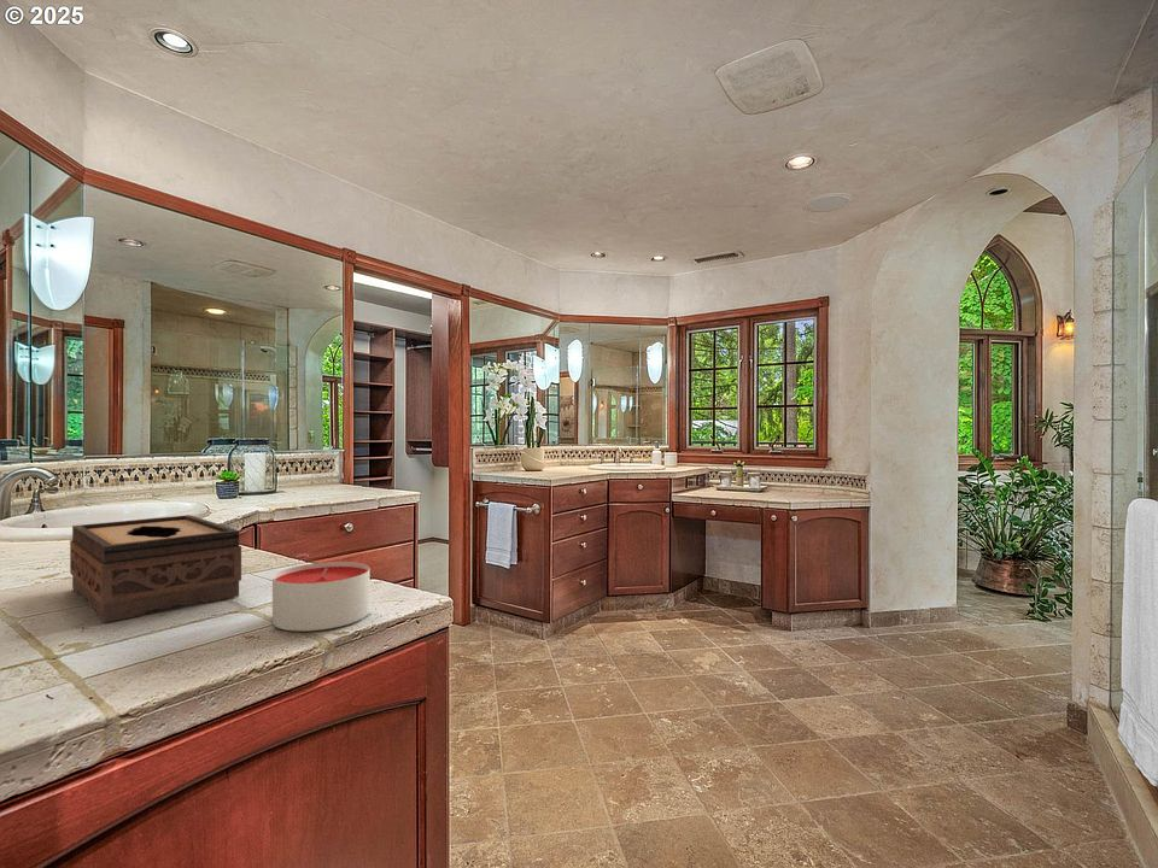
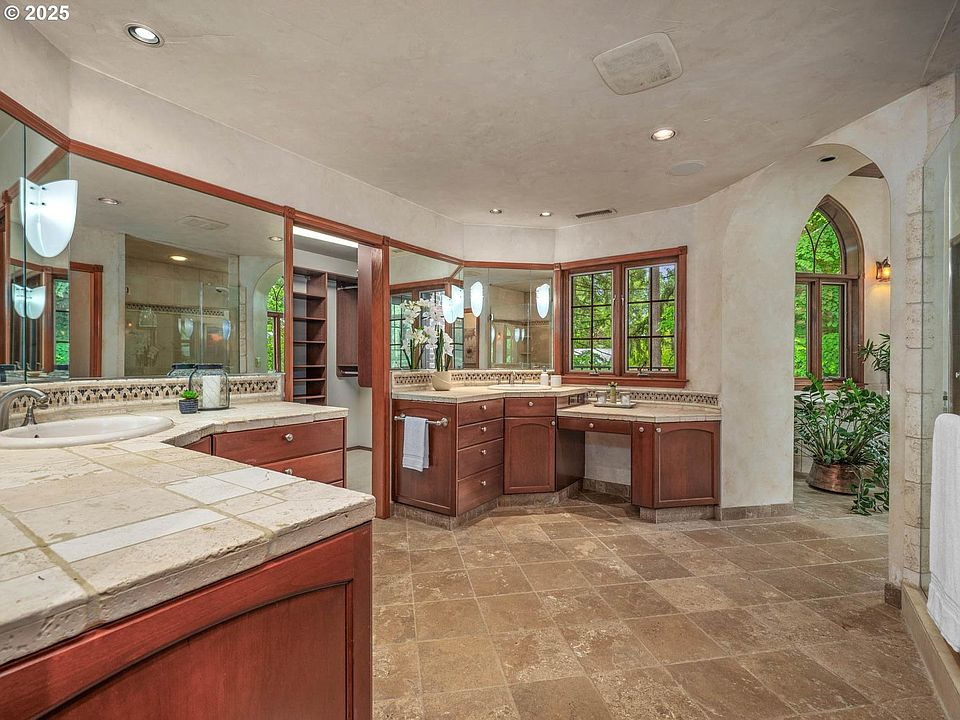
- candle (322, 592)
- tissue box (153, 559)
